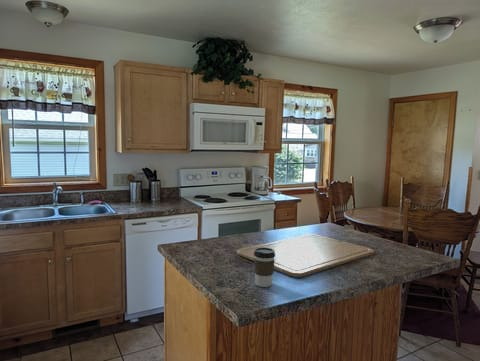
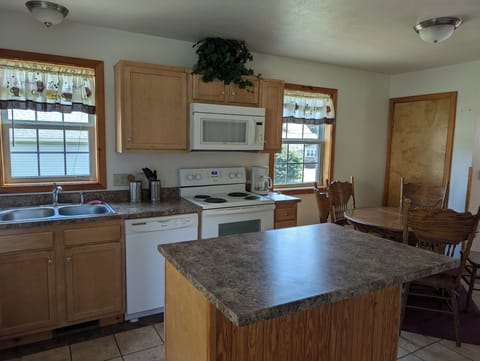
- chopping board (306, 251)
- coffee cup (264, 267)
